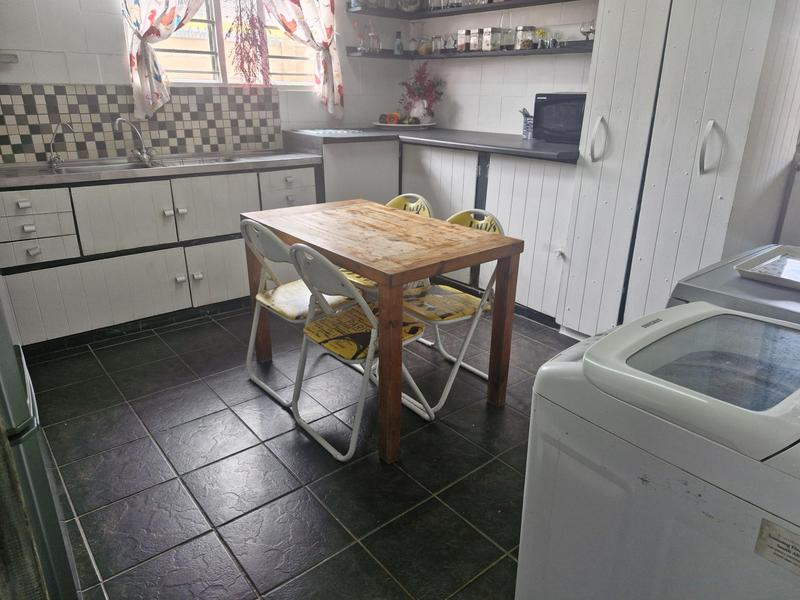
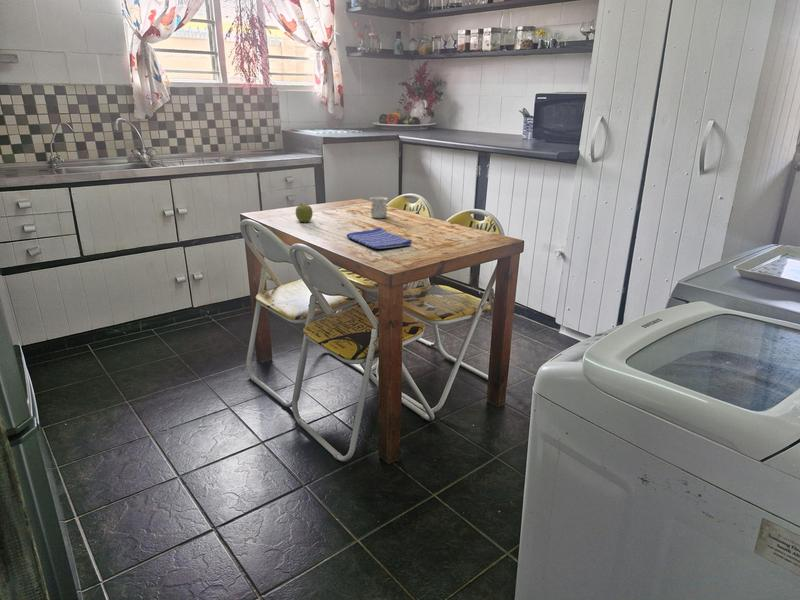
+ fruit (304, 212)
+ dish towel (378, 238)
+ mug (380, 208)
